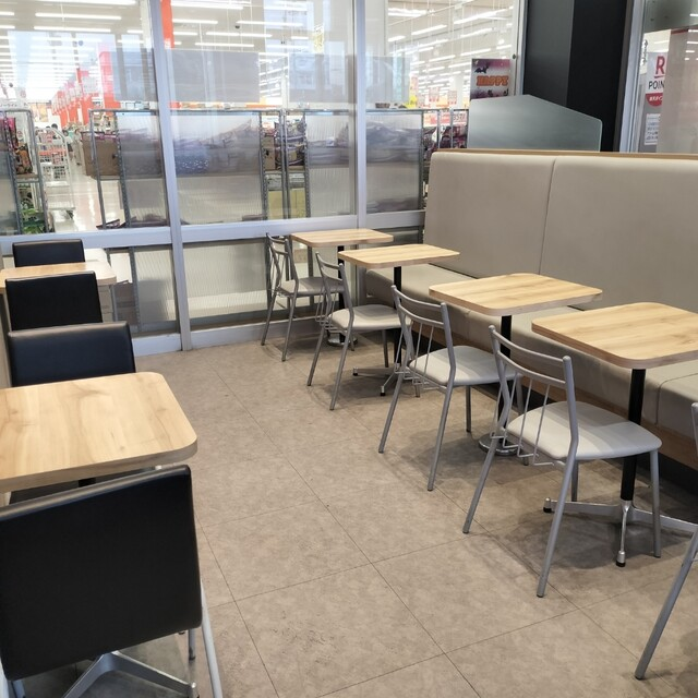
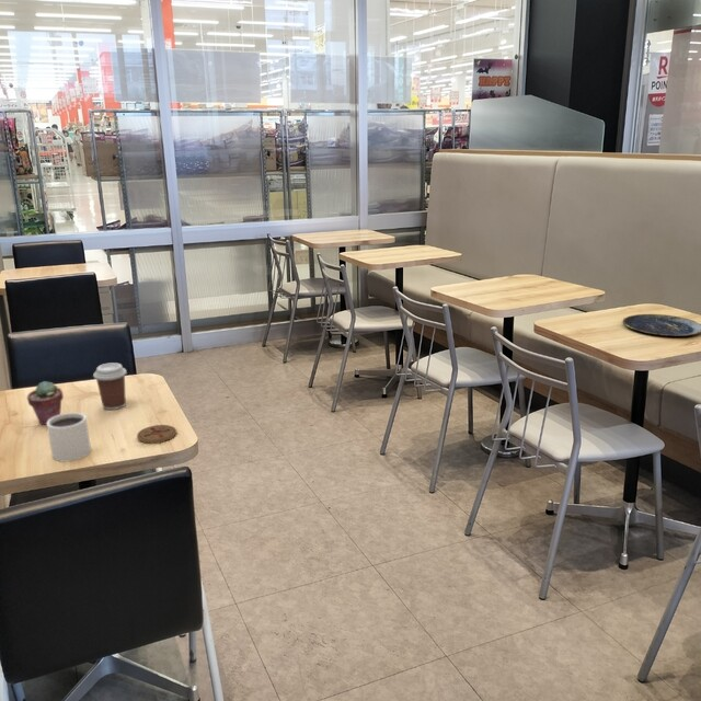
+ plate (662, 325)
+ mug (67, 434)
+ potted succulent (46, 401)
+ coffee cup (112, 386)
+ coaster (157, 434)
